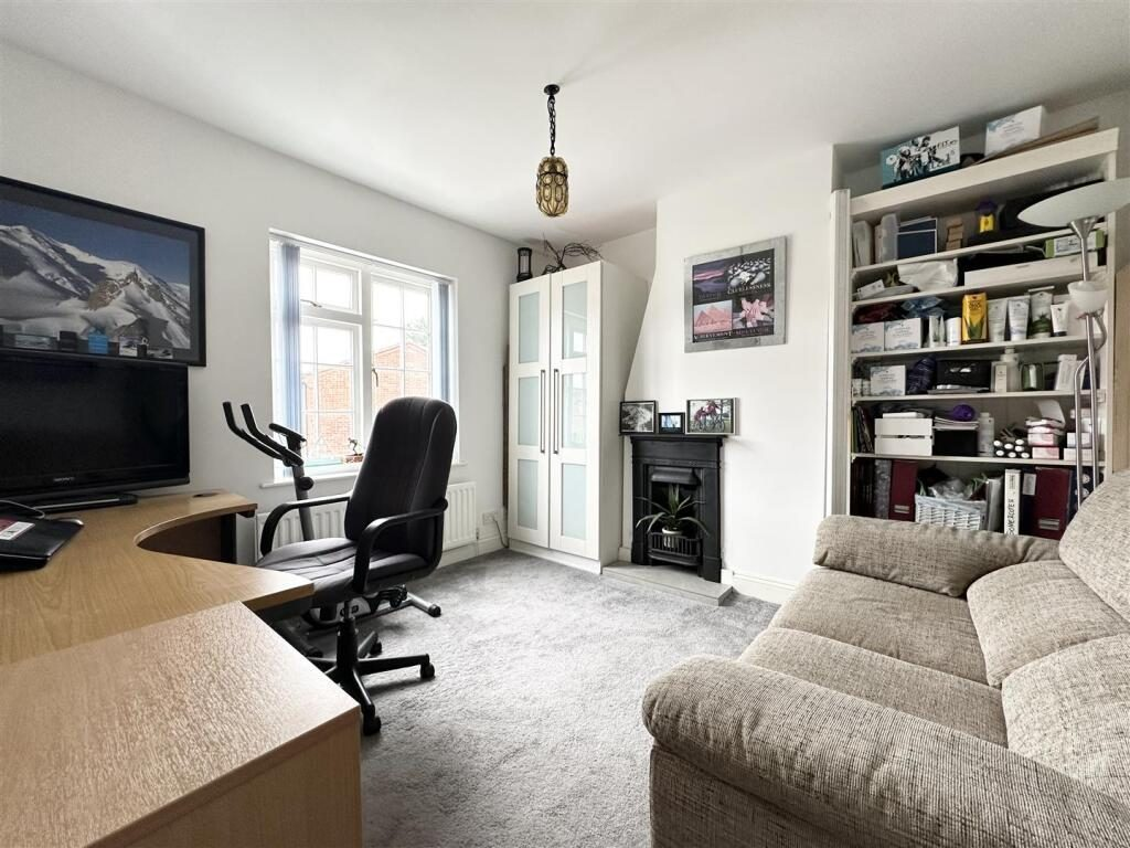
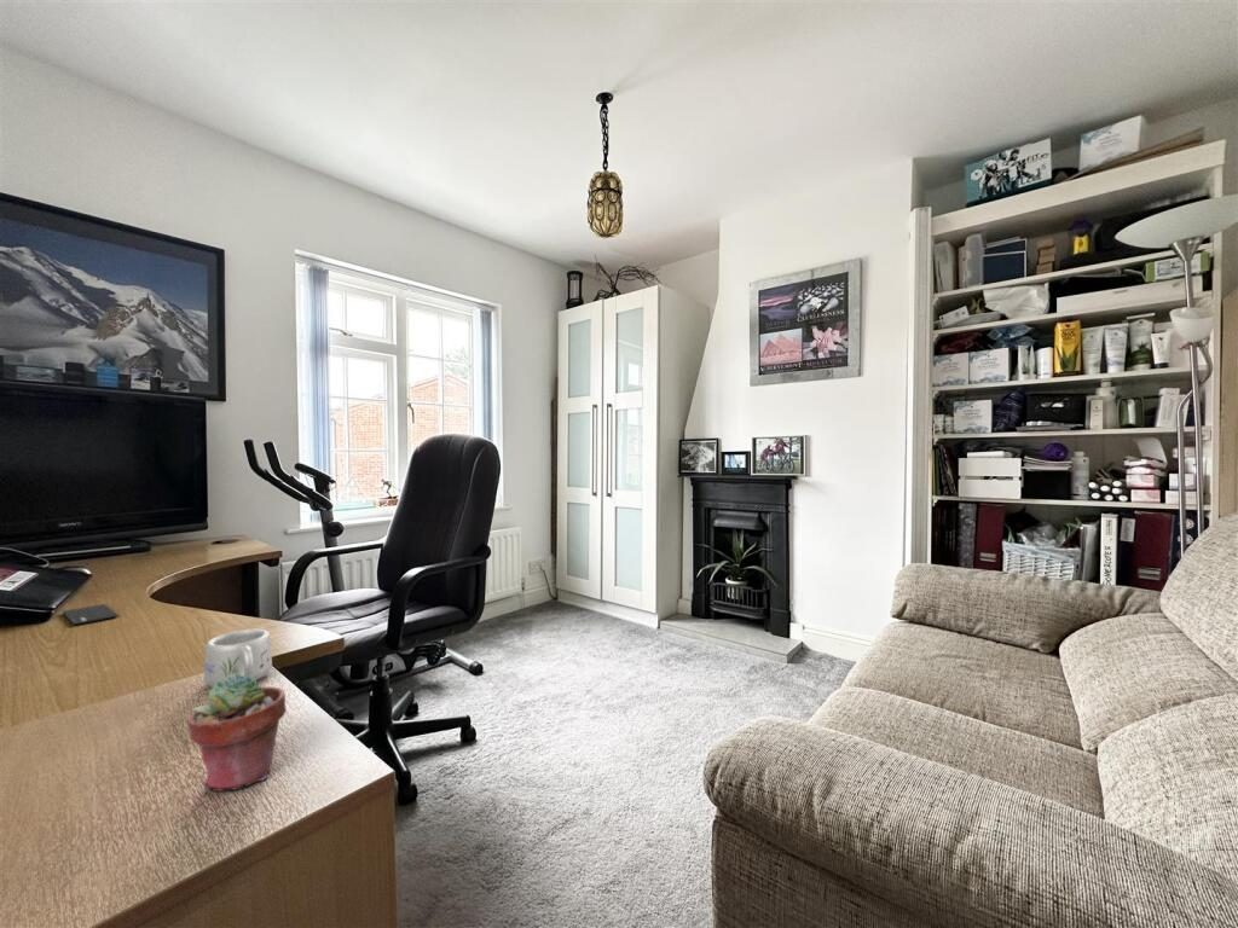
+ smartphone (89, 613)
+ mug (241, 660)
+ potted succulent (238, 724)
